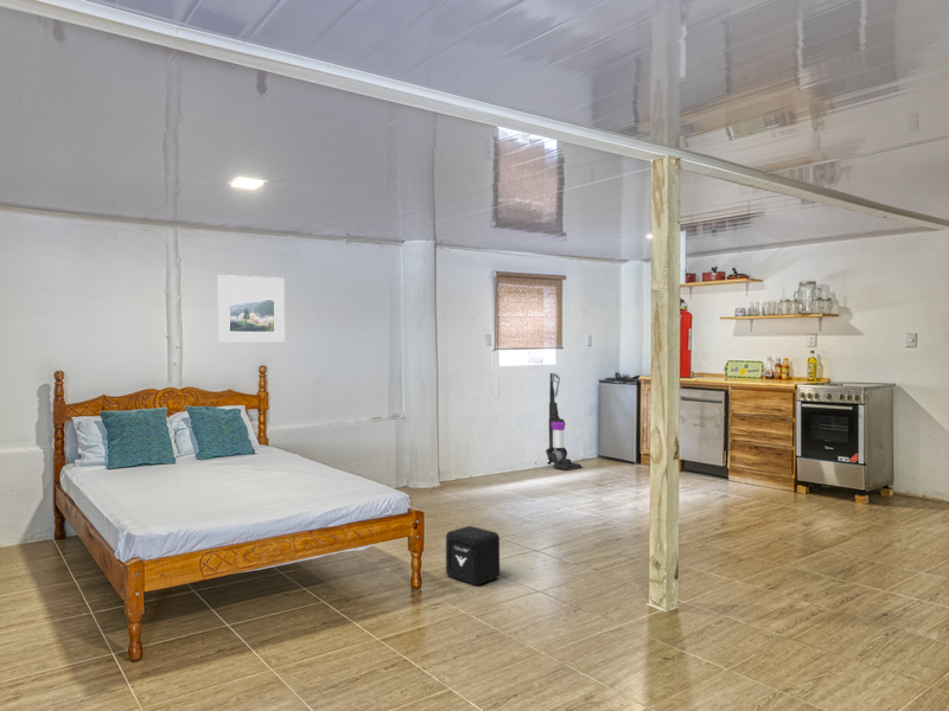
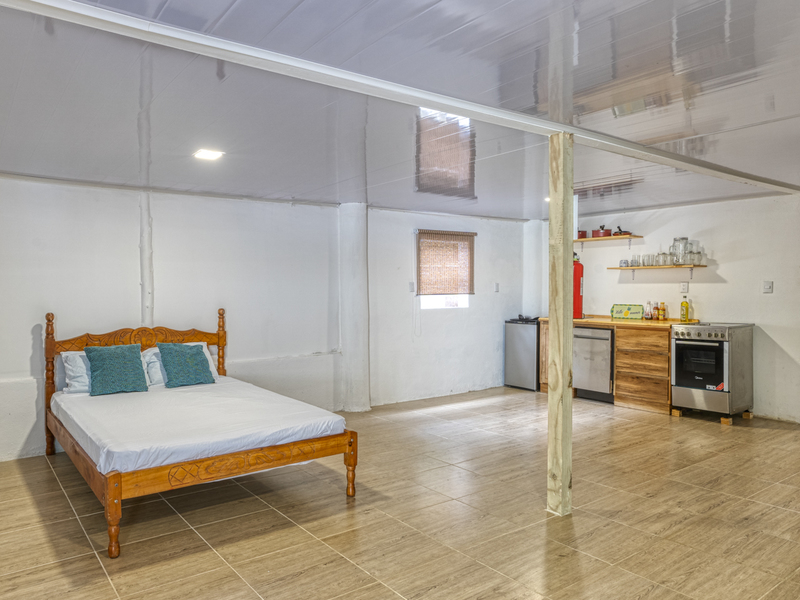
- air purifier (471, 555)
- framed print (251, 309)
- vacuum cleaner (560, 419)
